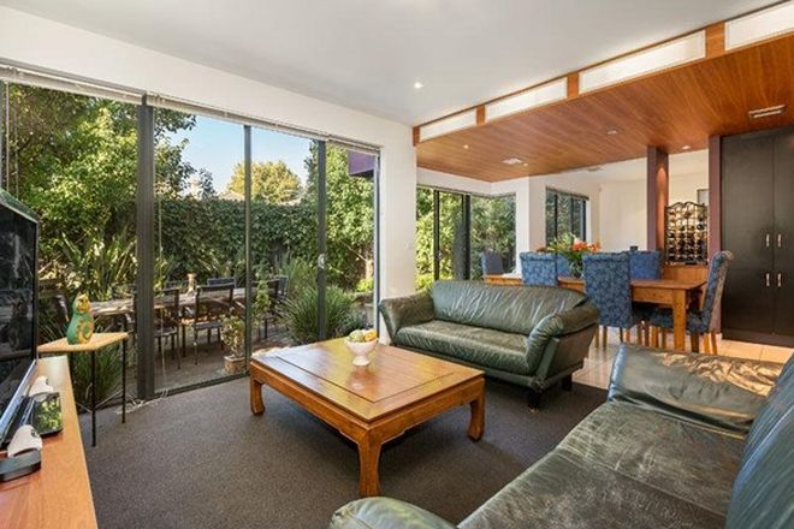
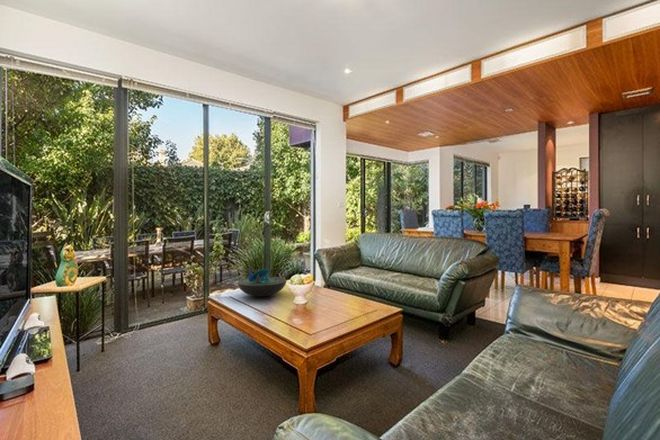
+ decorative bowl (262, 281)
